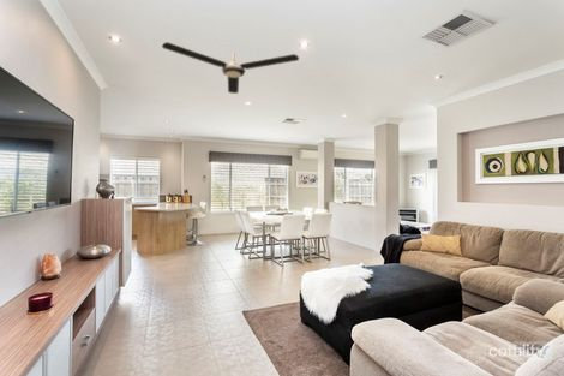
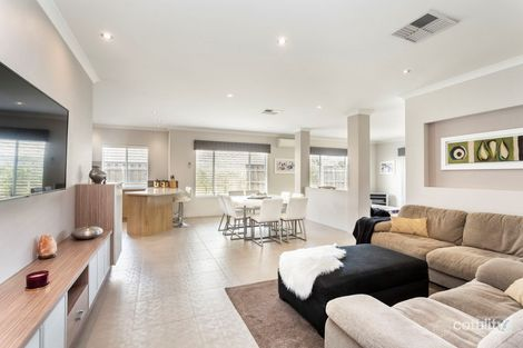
- ceiling fan (233, 70)
